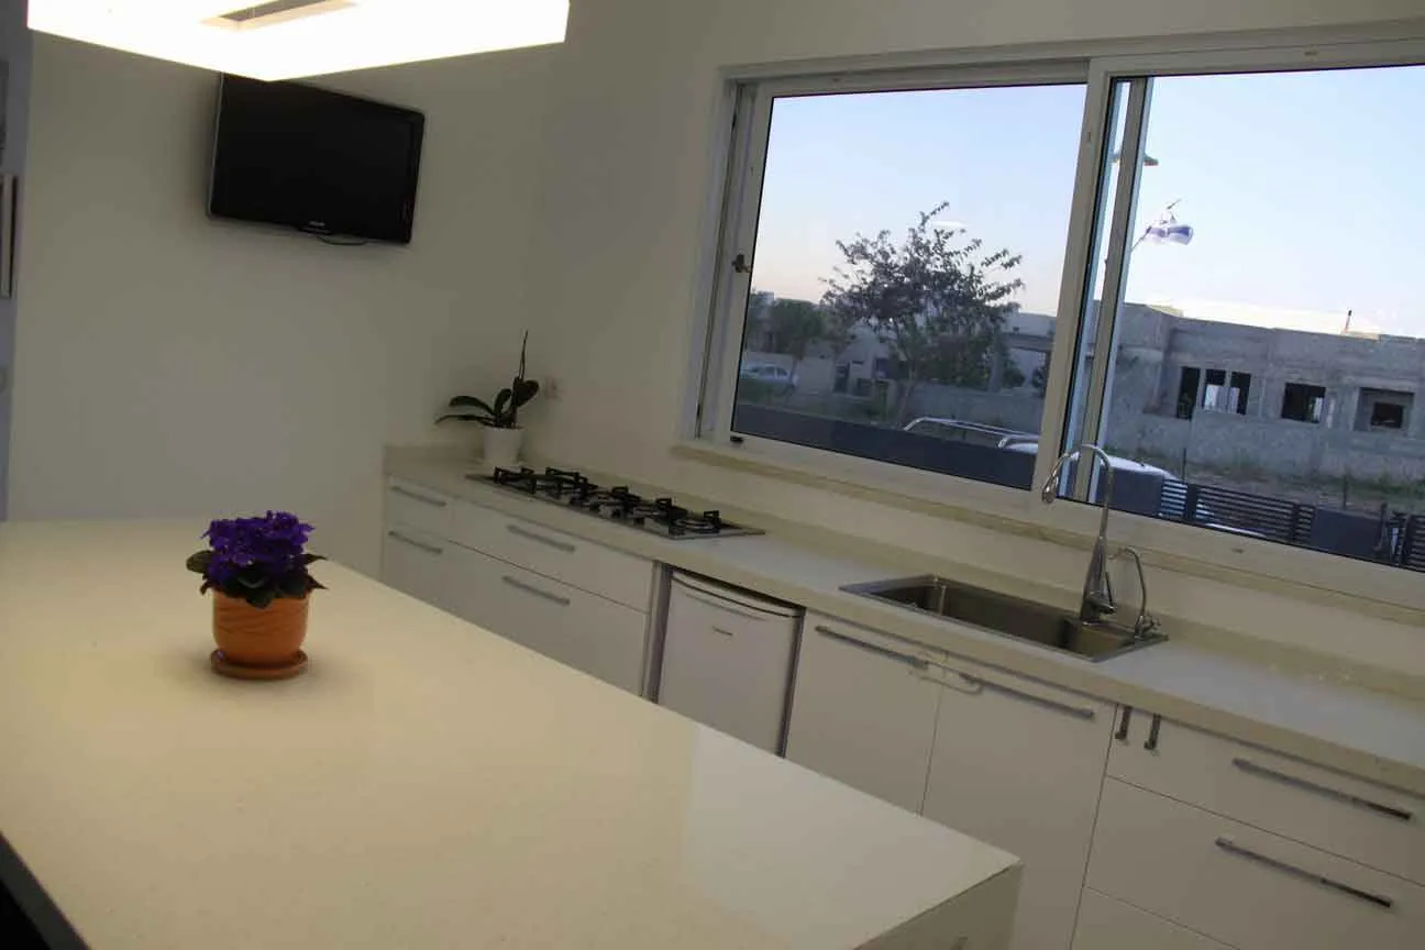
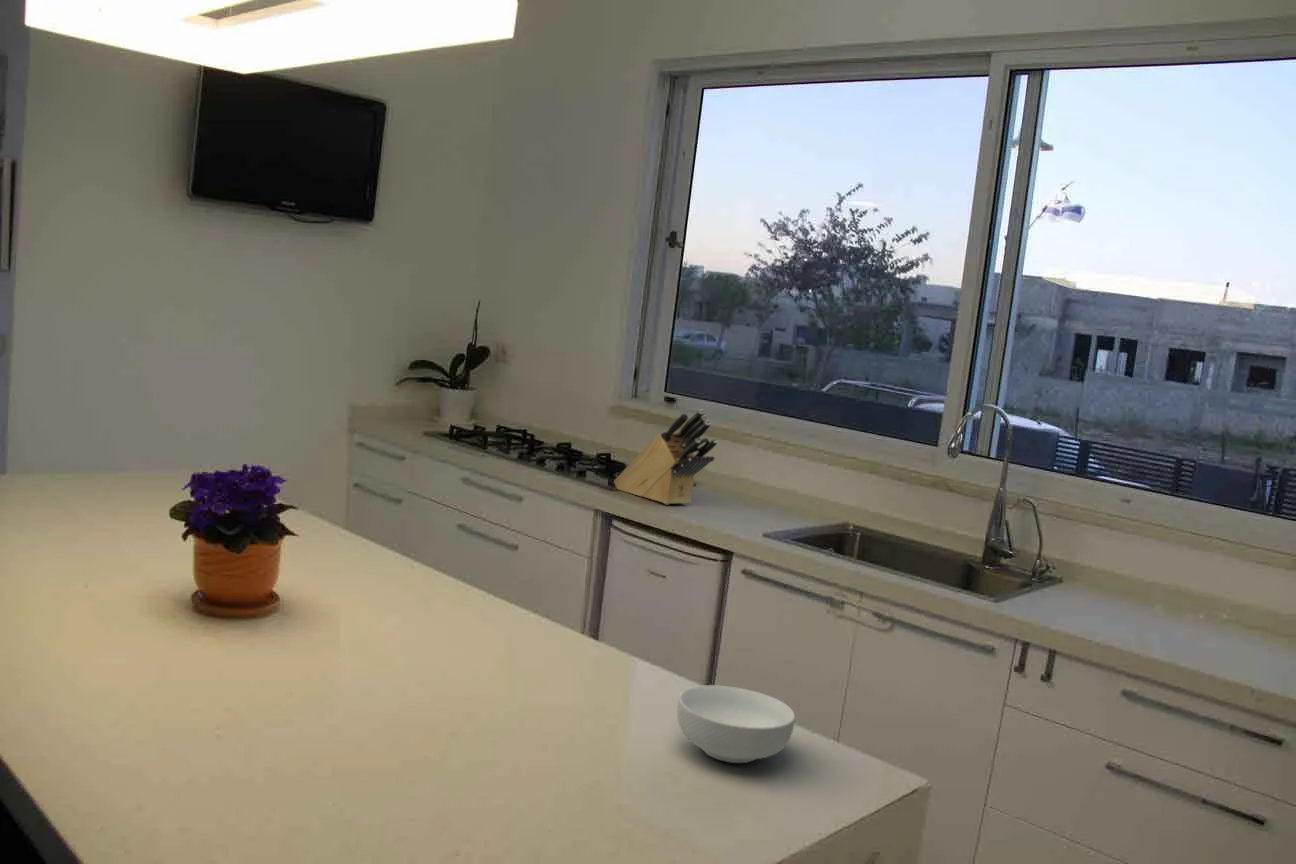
+ cereal bowl (733, 728)
+ knife block (666, 452)
